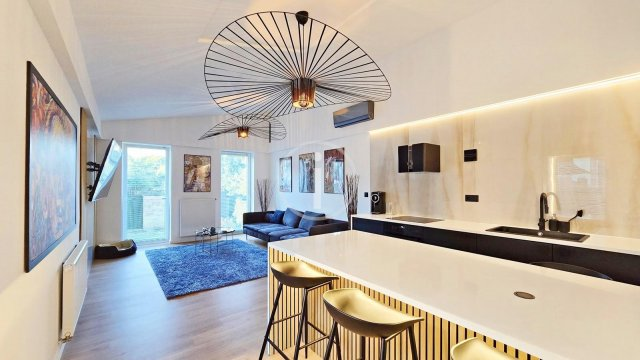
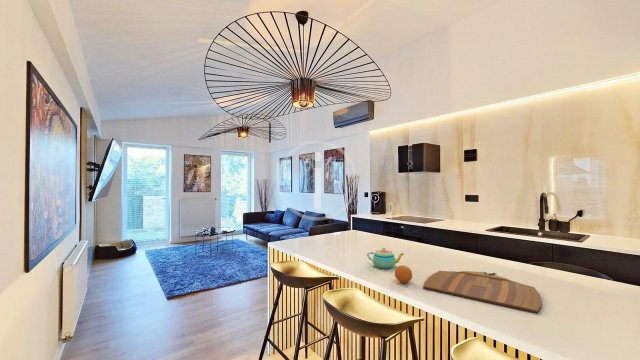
+ fruit (403, 274)
+ teapot (385, 257)
+ cutting board (480, 282)
